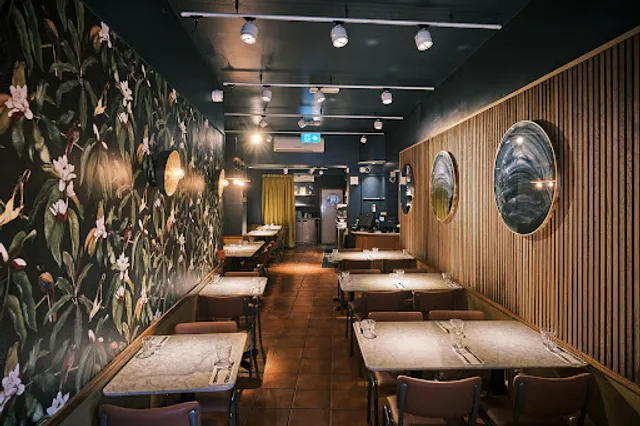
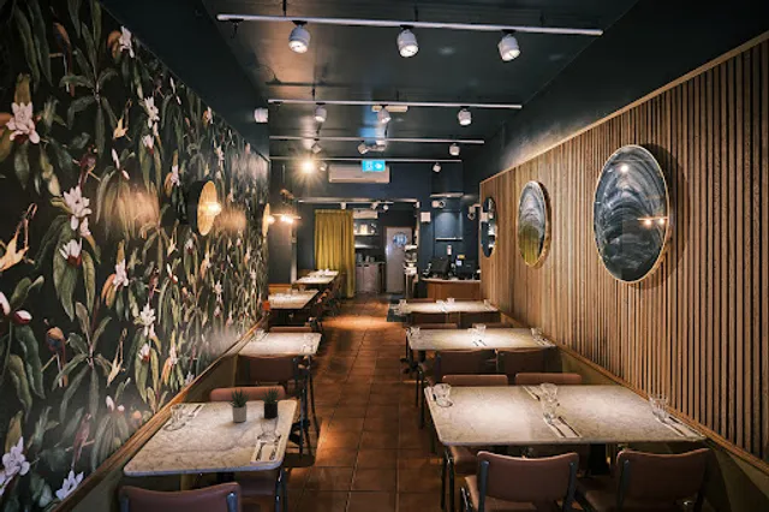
+ succulent plant (256, 395)
